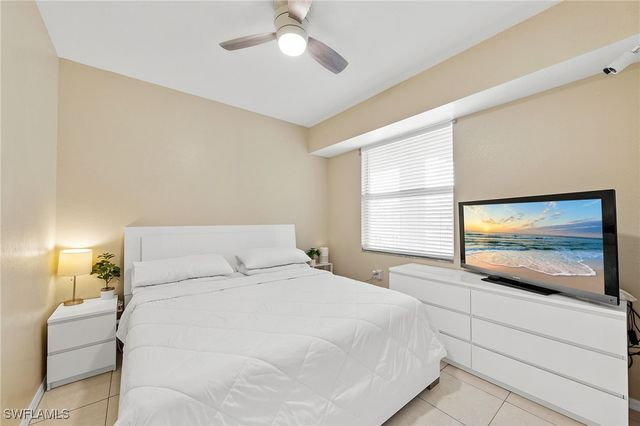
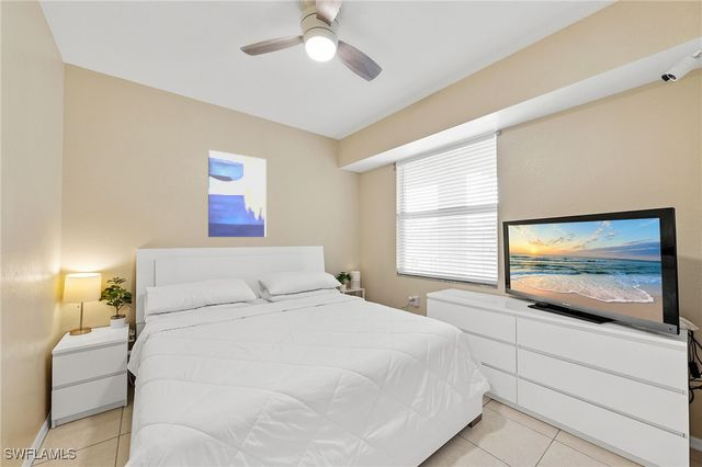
+ wall art (238, 195)
